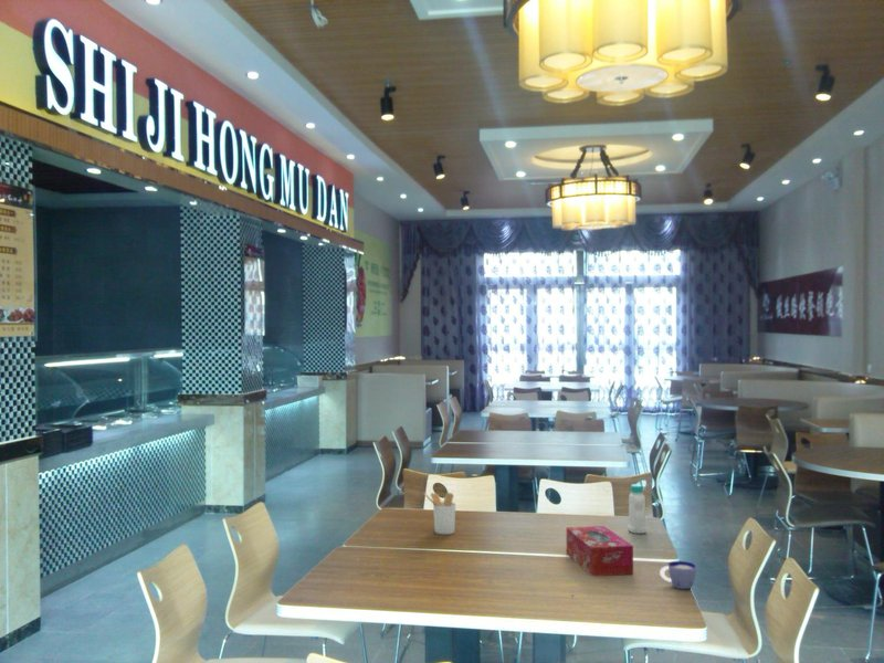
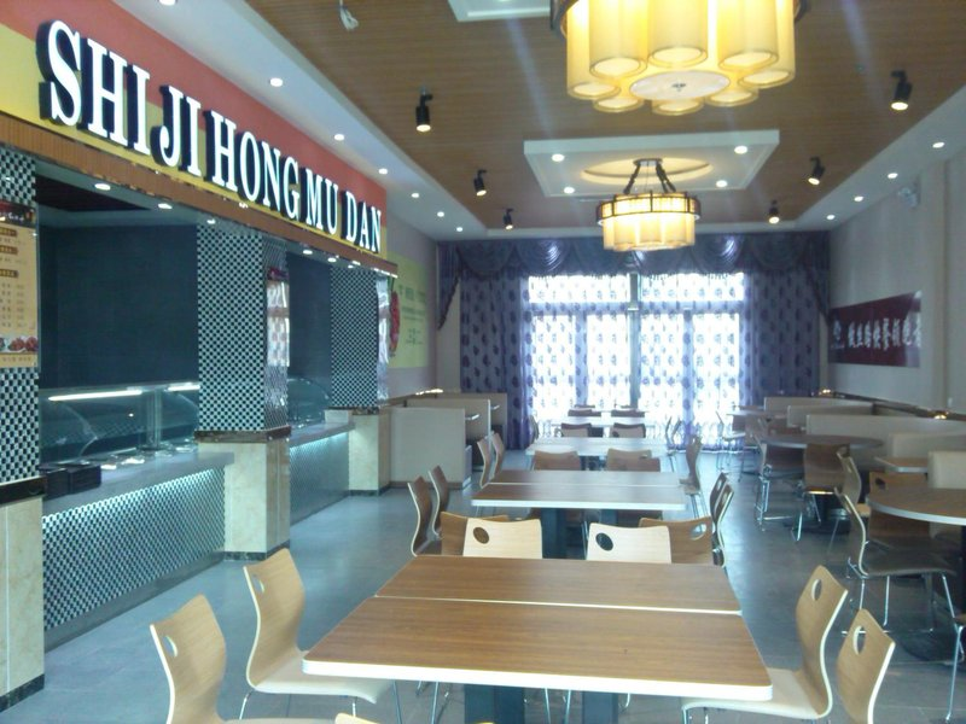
- bottle (636, 507)
- cup (677, 575)
- tissue box (598, 549)
- utensil holder (439, 512)
